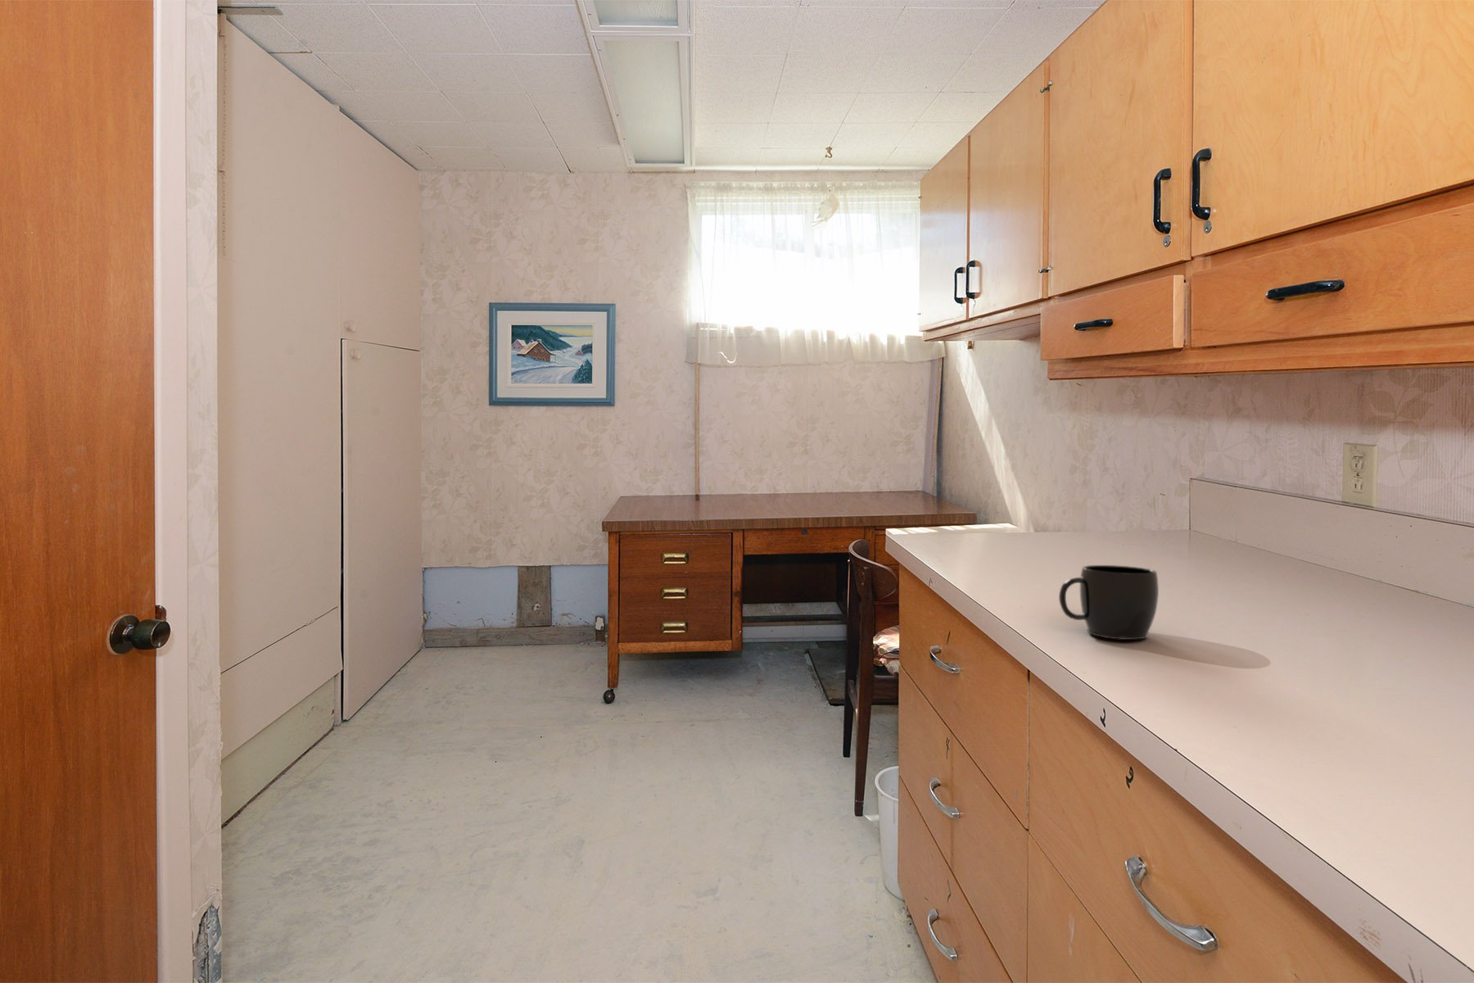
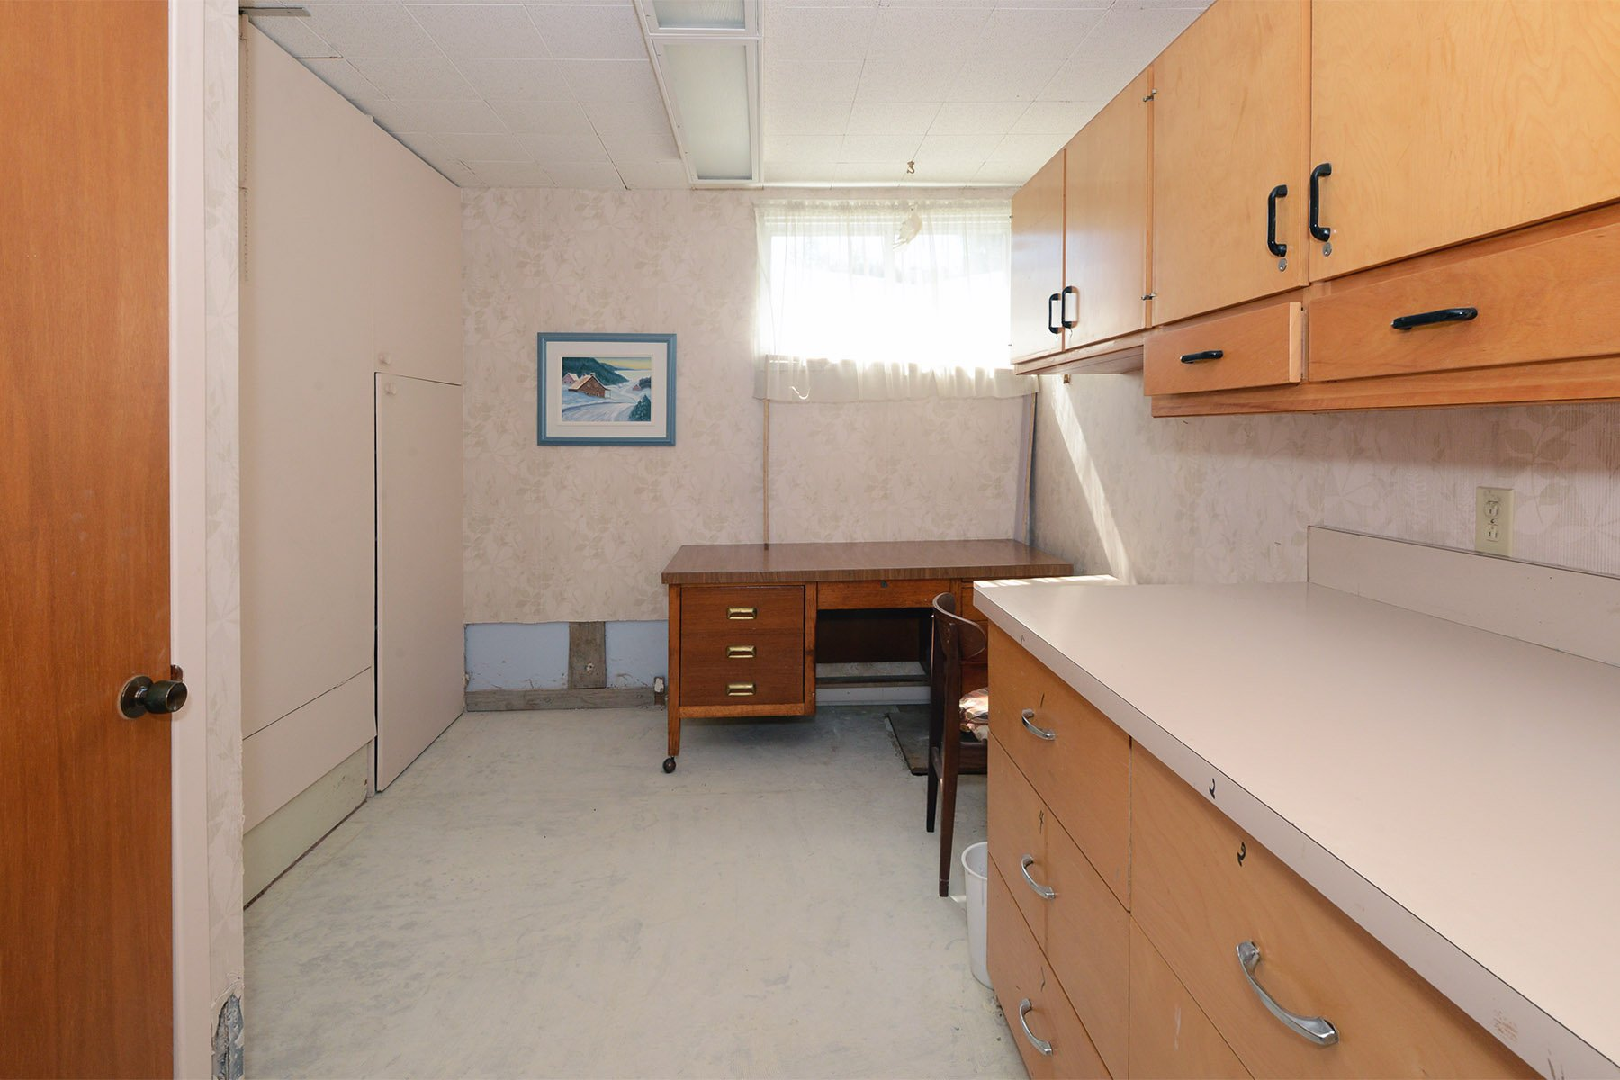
- mug (1107, 600)
